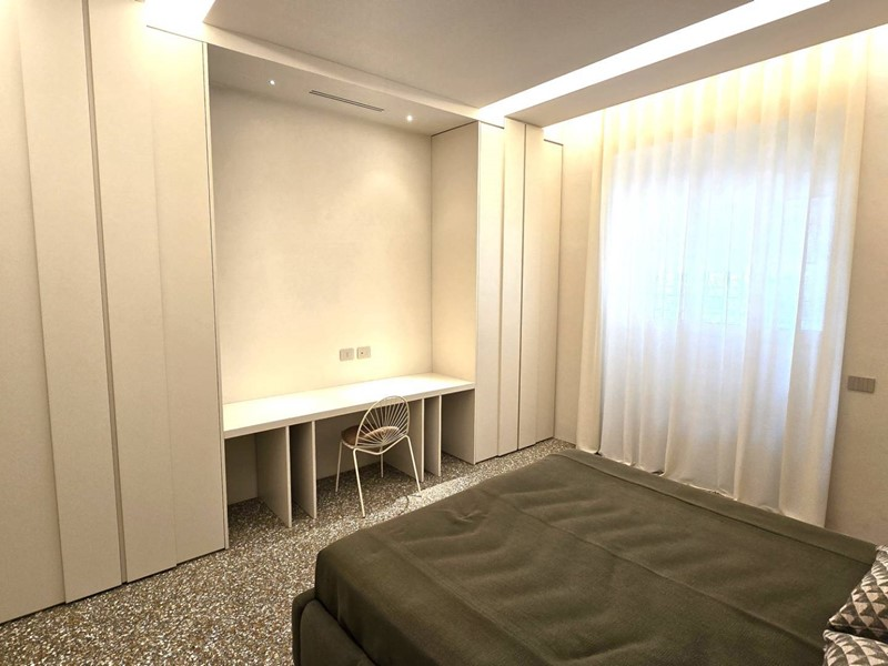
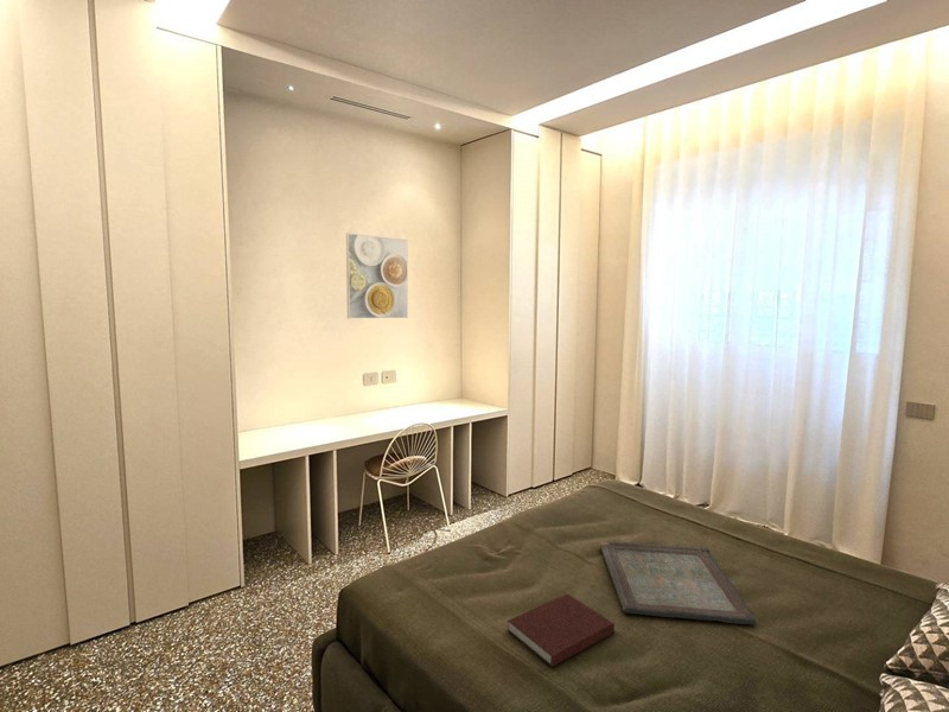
+ notebook (560, 627)
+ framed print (377, 278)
+ serving tray (667, 576)
